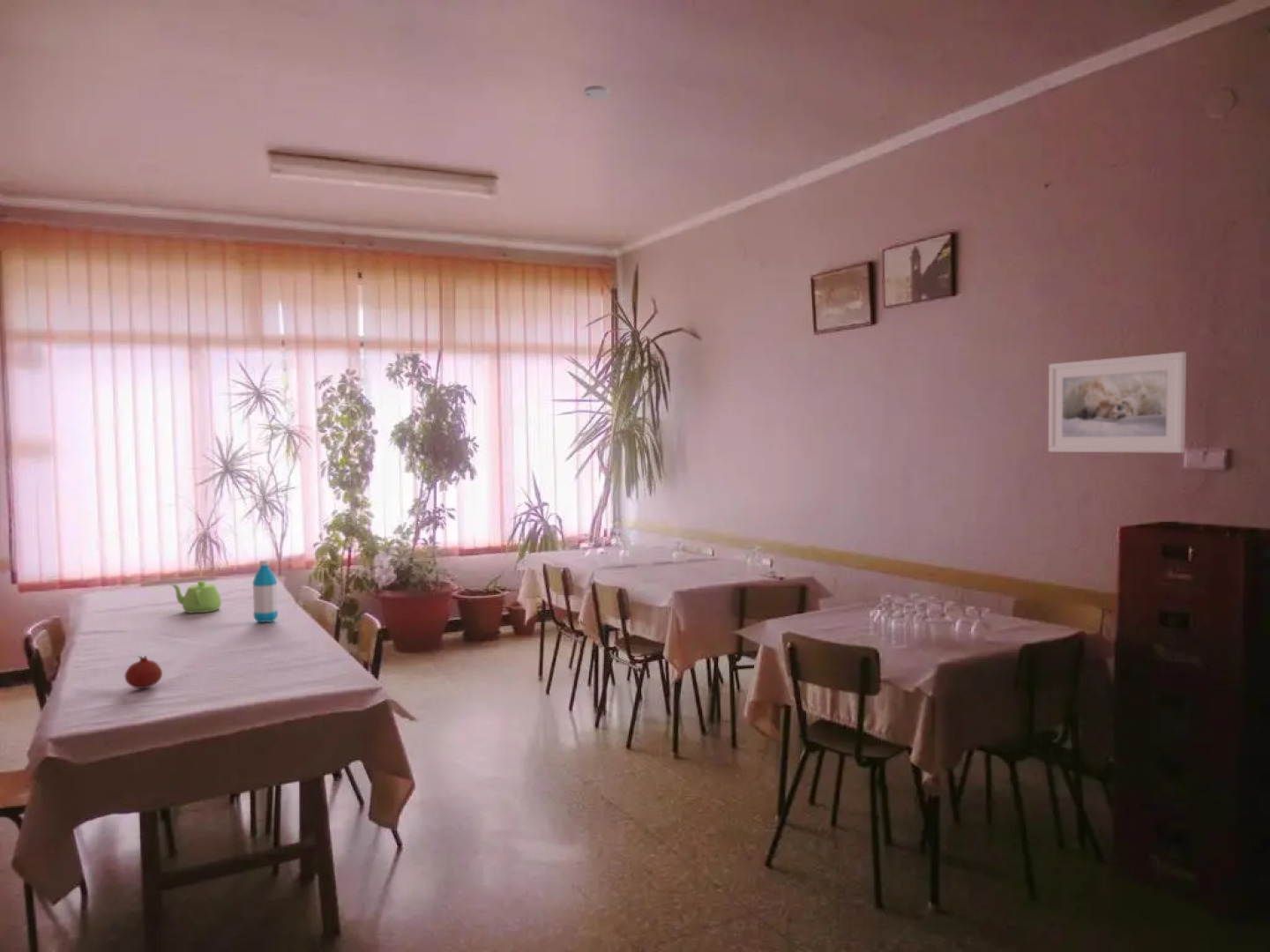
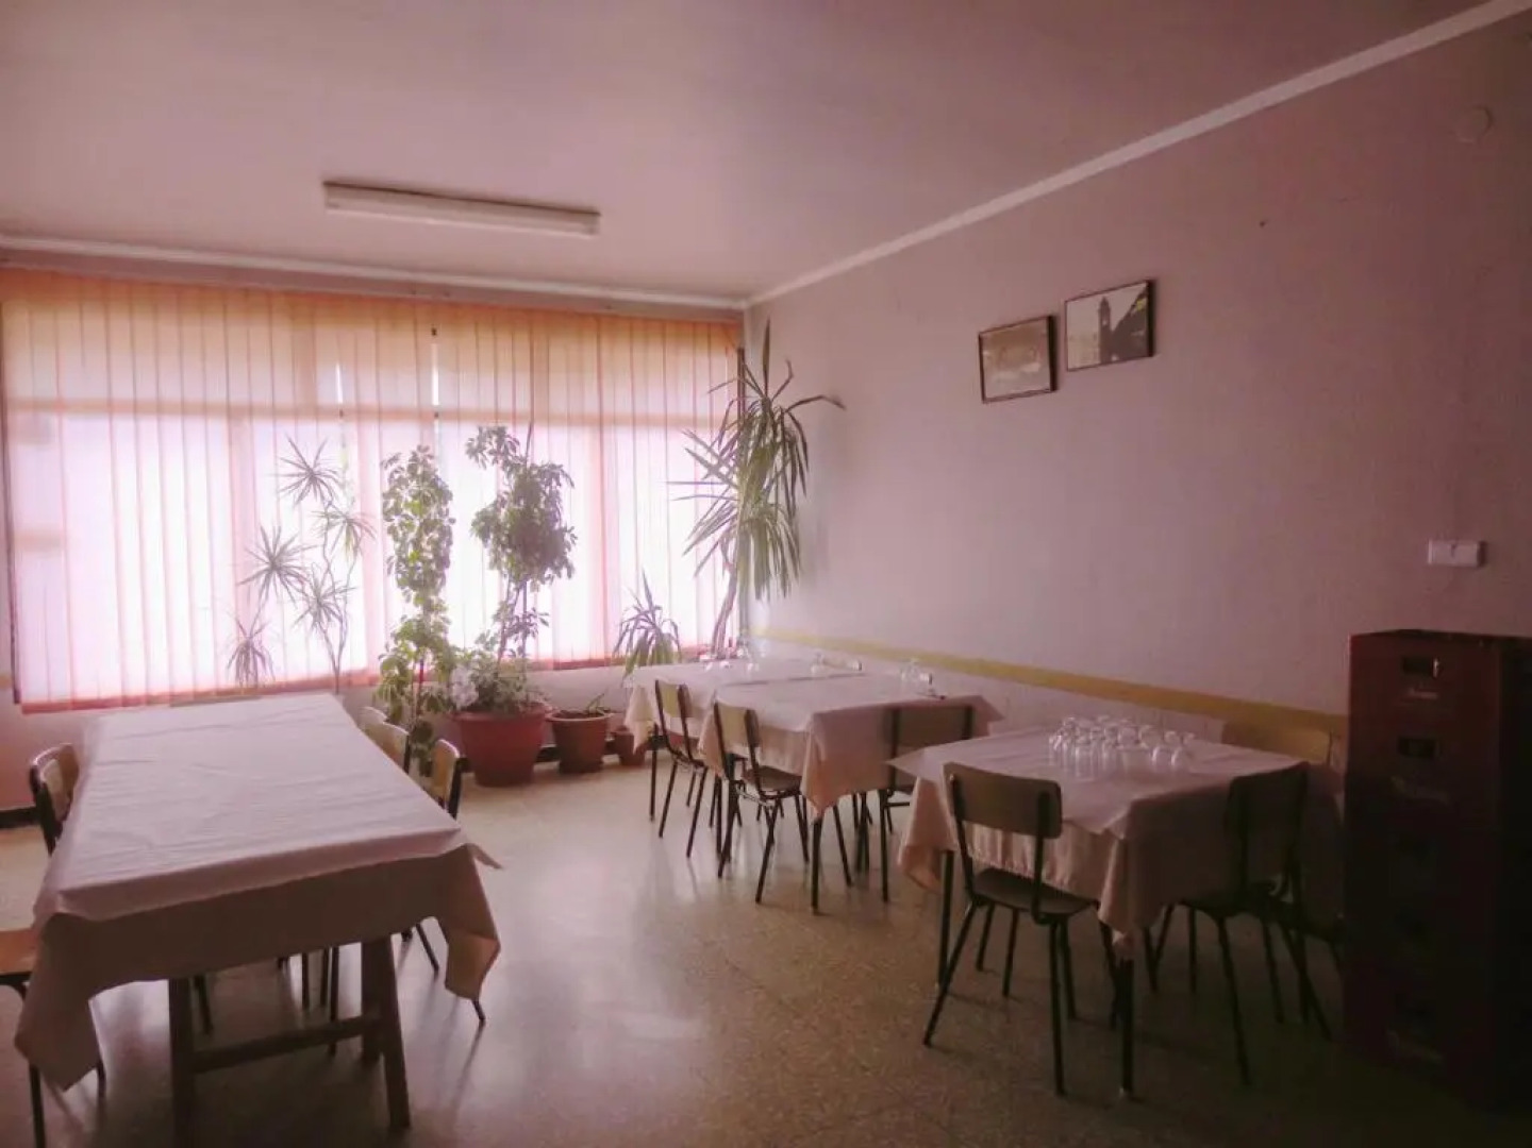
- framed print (1112, 405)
- water bottle (265, 591)
- fruit (143, 671)
- smoke detector (596, 93)
- teapot (195, 596)
